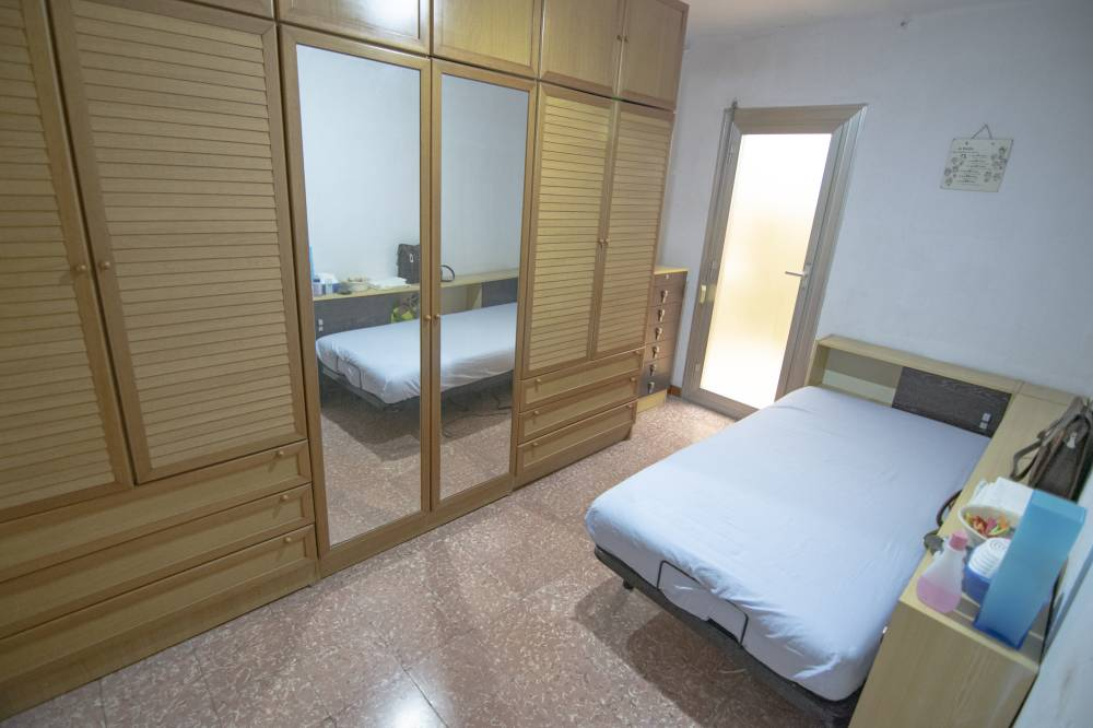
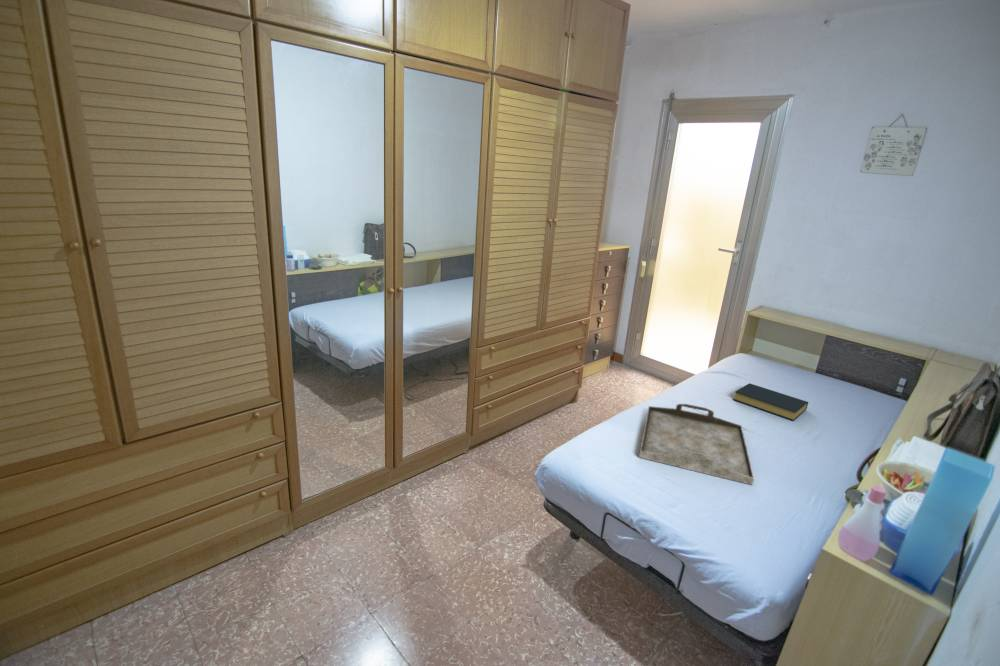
+ serving tray (694, 435)
+ hardback book (770, 400)
